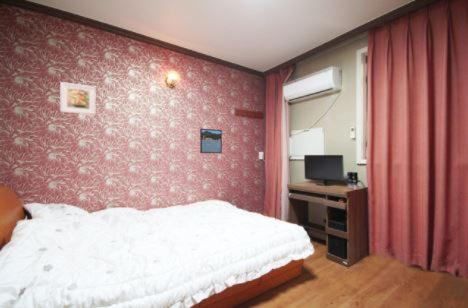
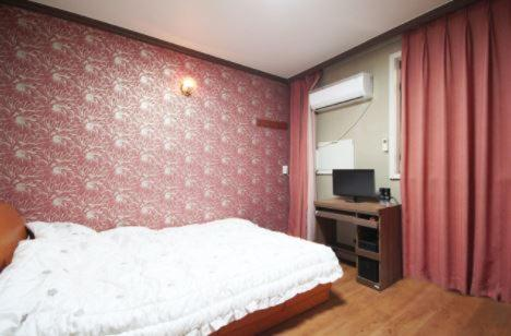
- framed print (211, 141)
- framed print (78, 98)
